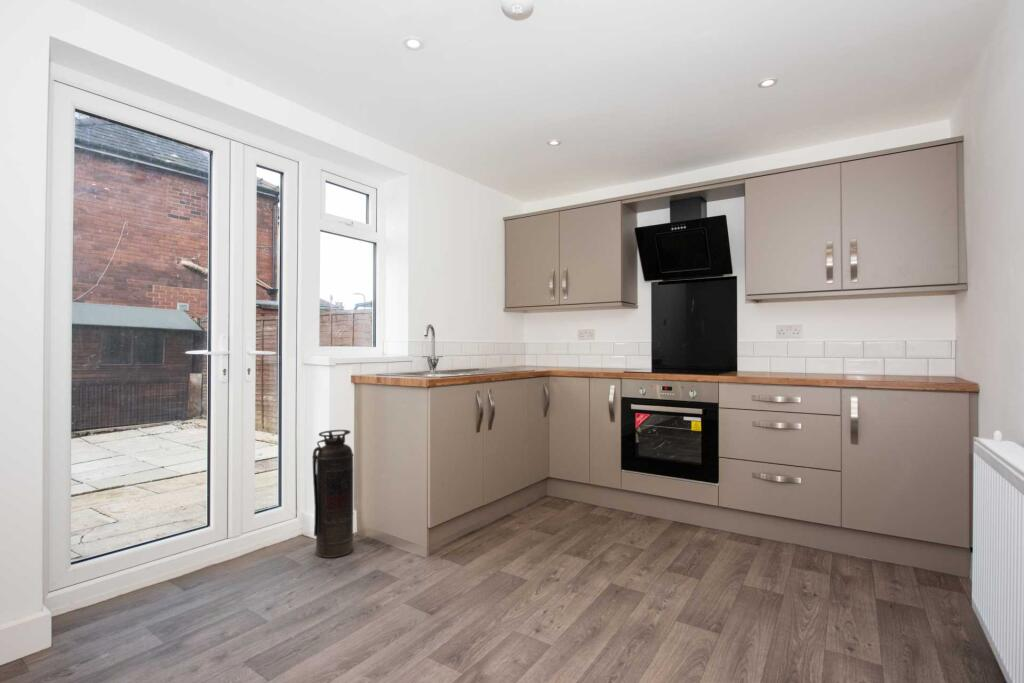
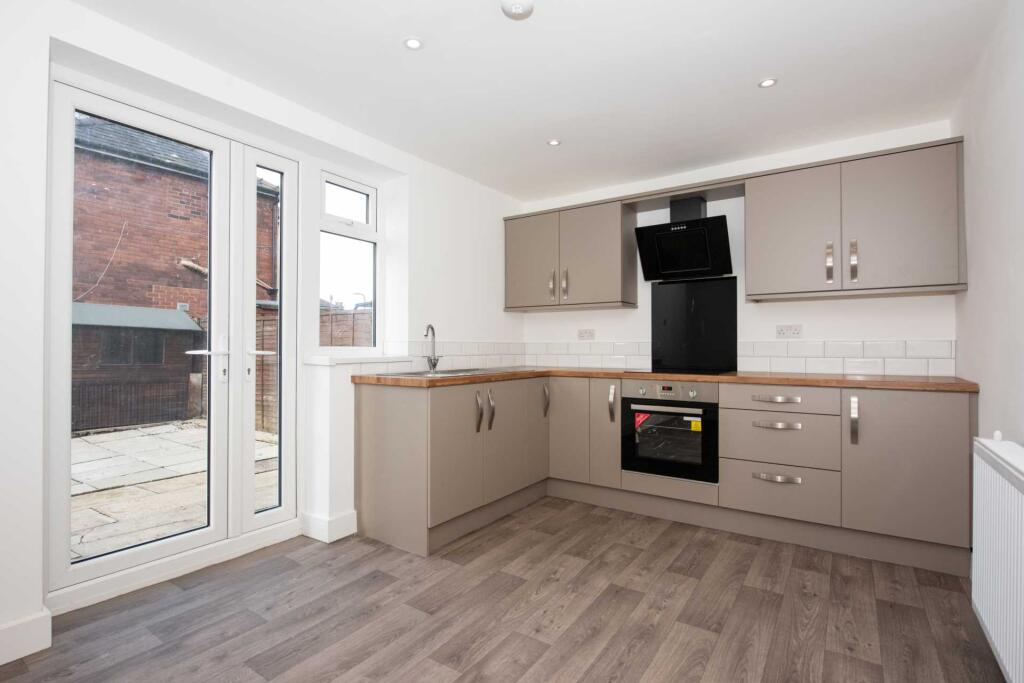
- fire extinguisher (332, 491)
